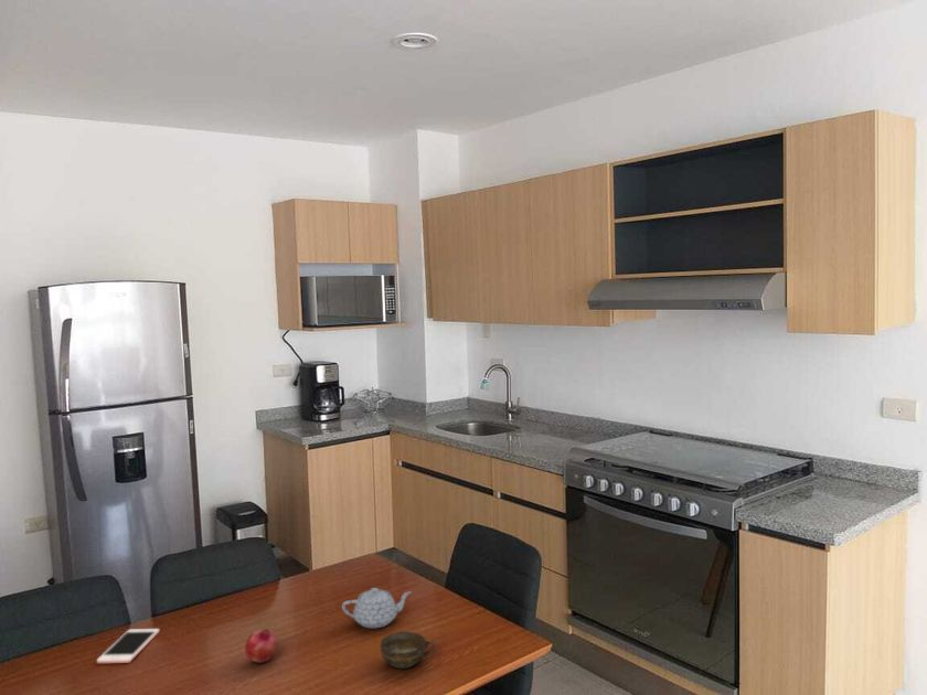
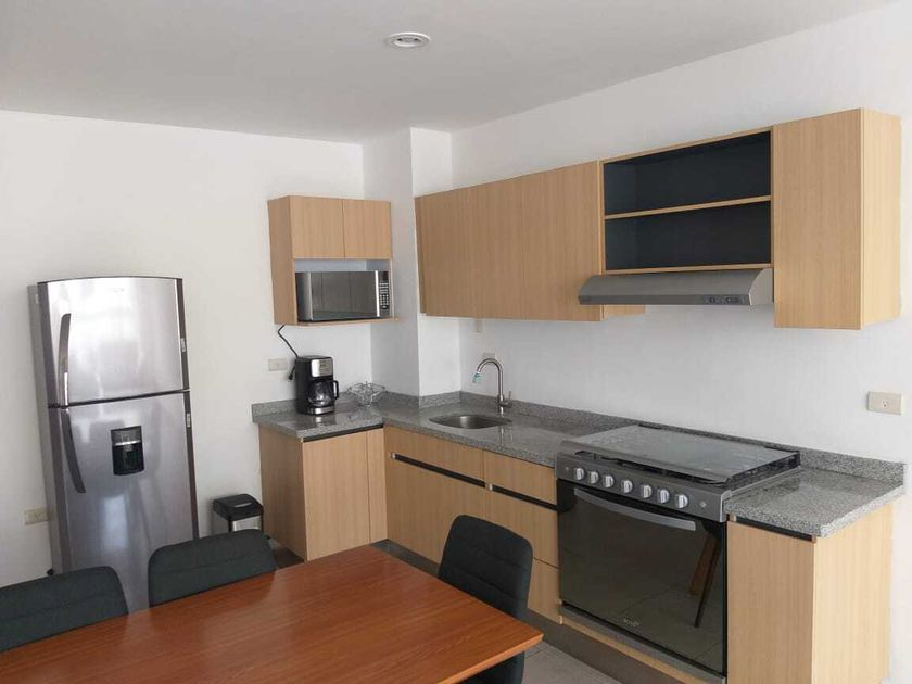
- cup (408, 652)
- teapot (376, 605)
- cell phone (129, 644)
- fruit (260, 643)
